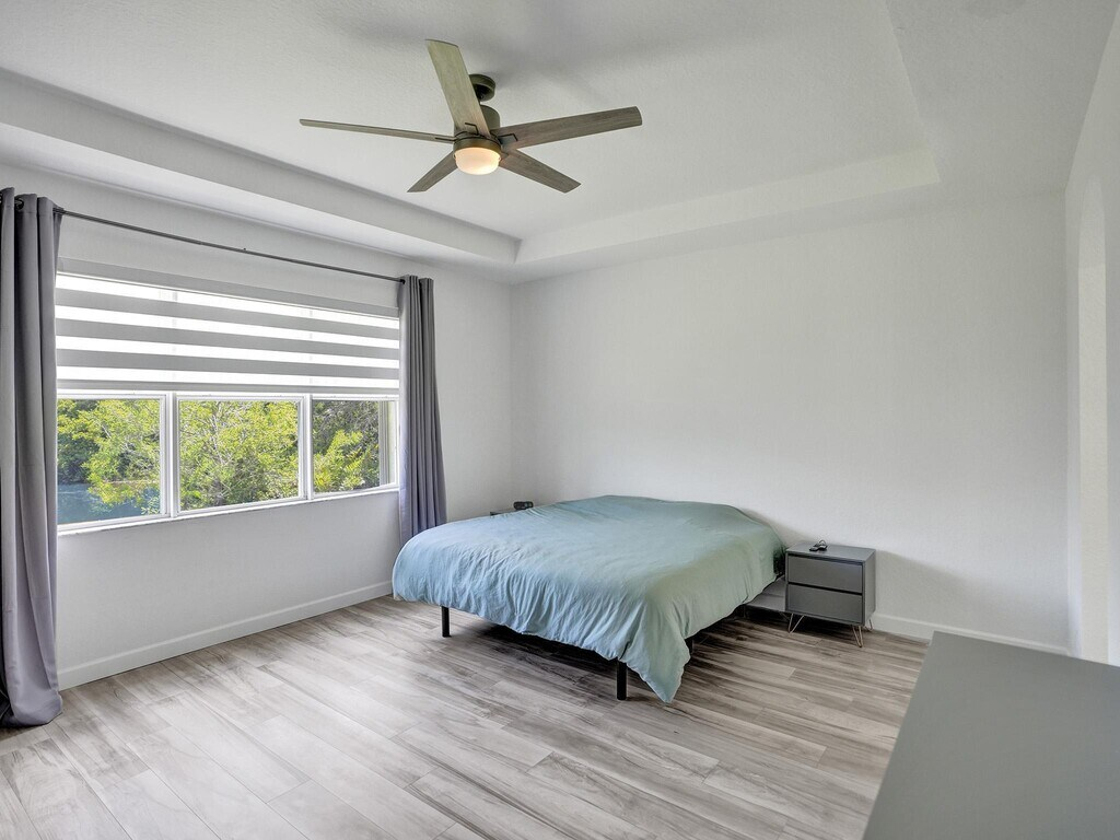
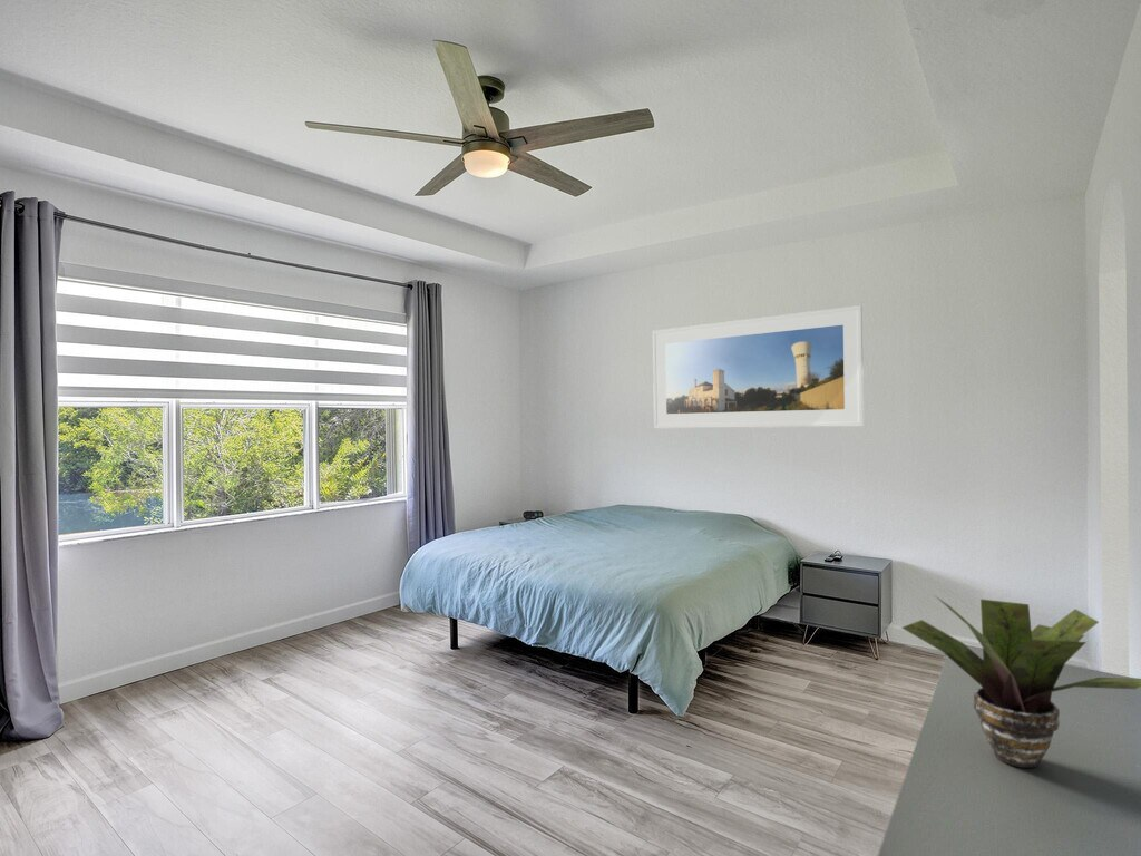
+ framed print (747, 373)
+ potted plant (1017, 681)
